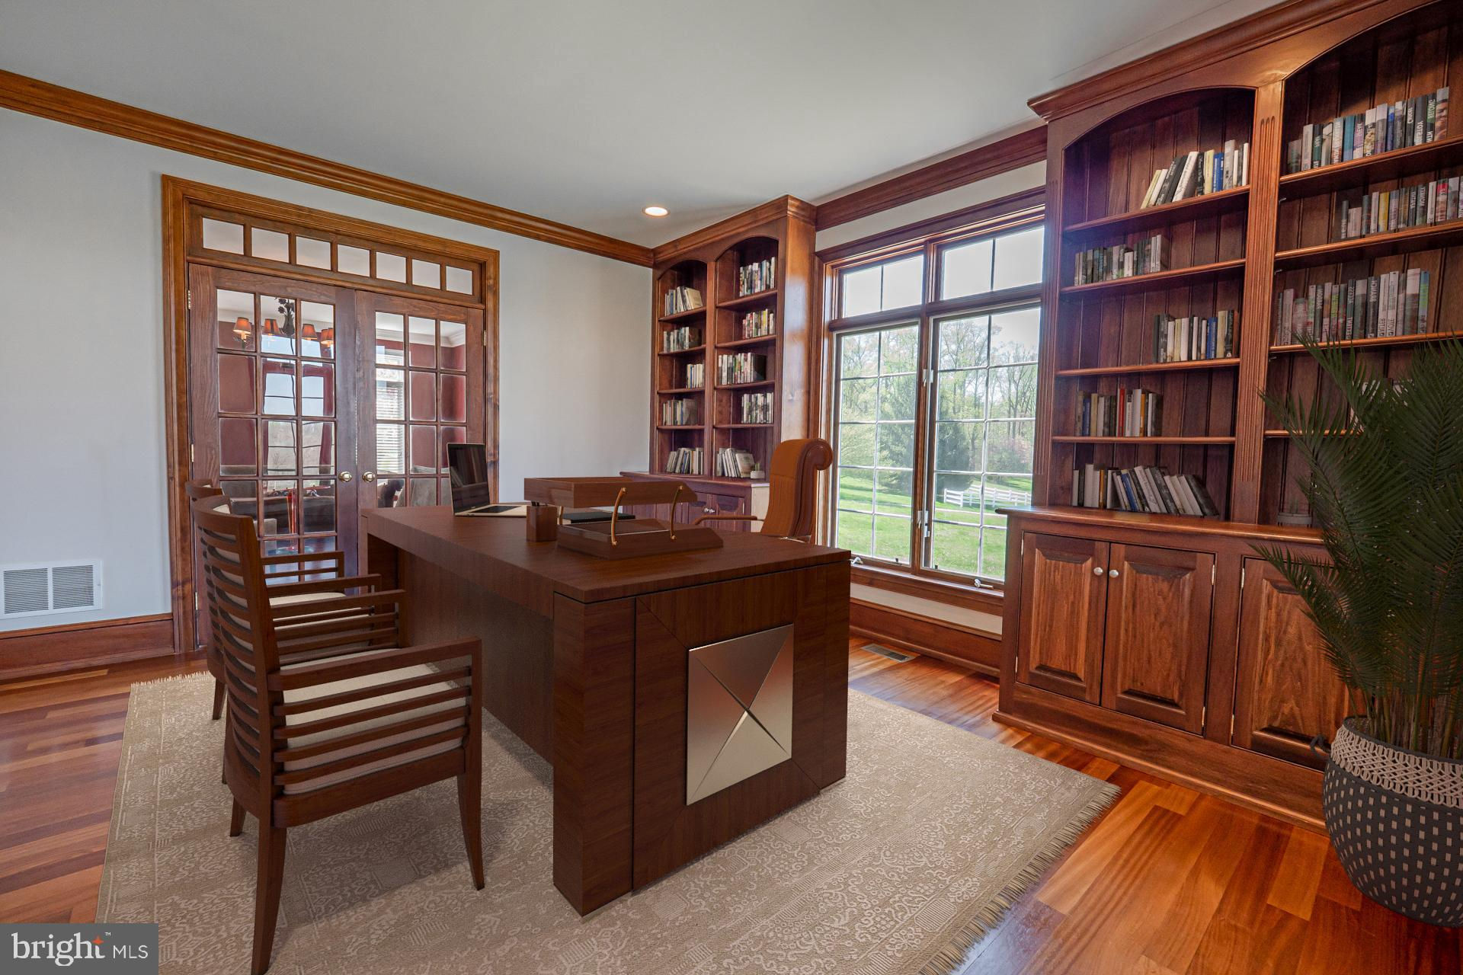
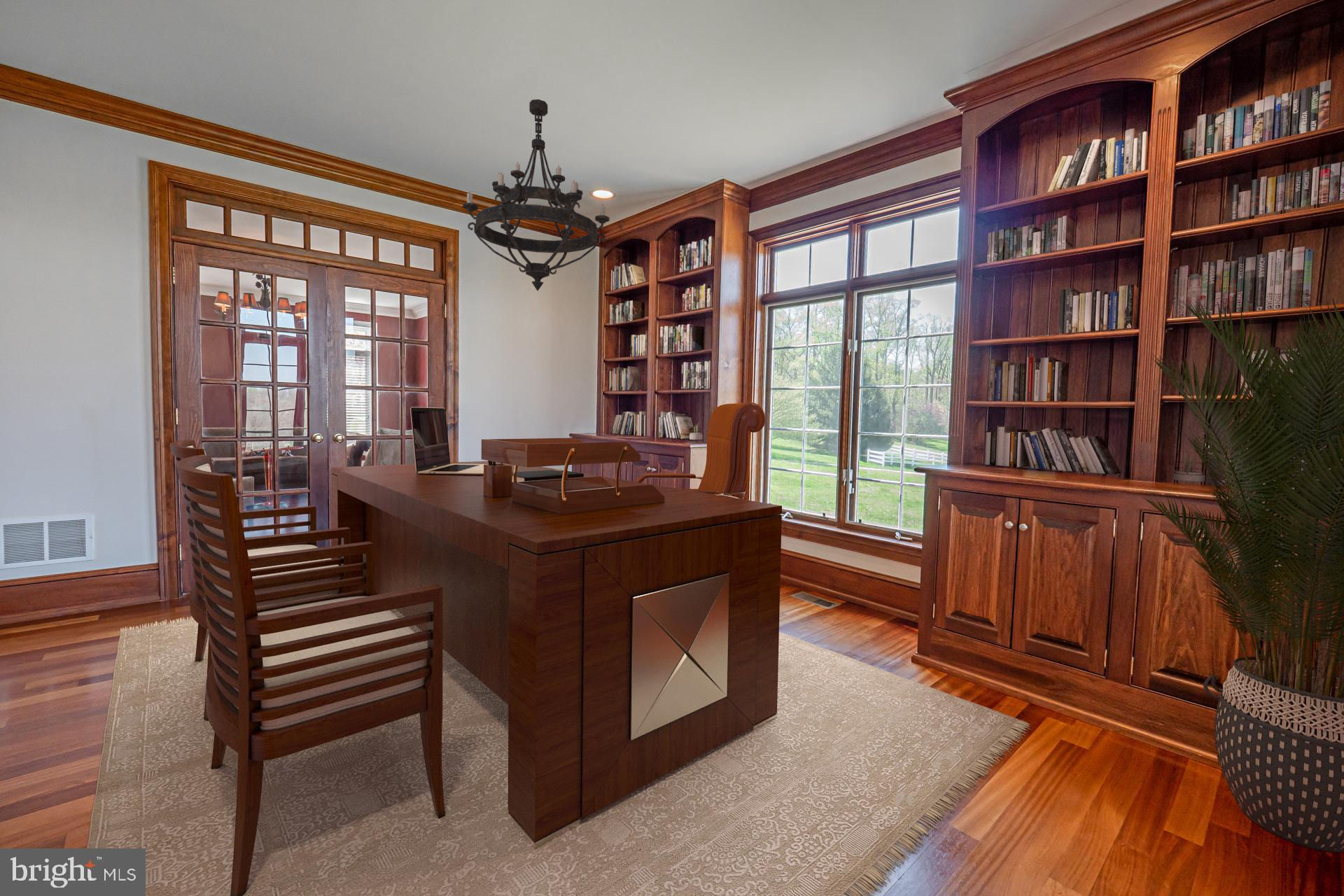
+ chandelier (538, 198)
